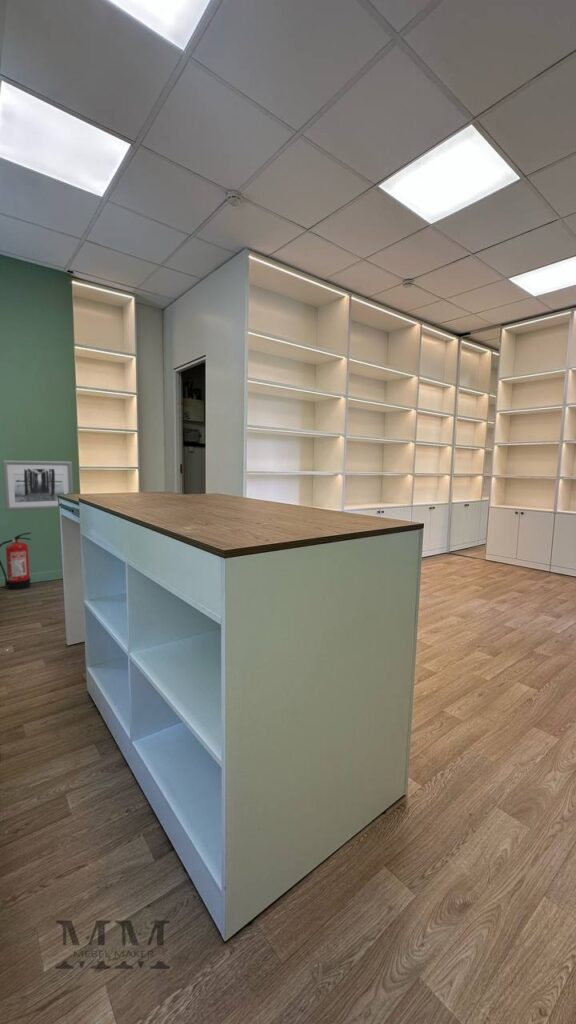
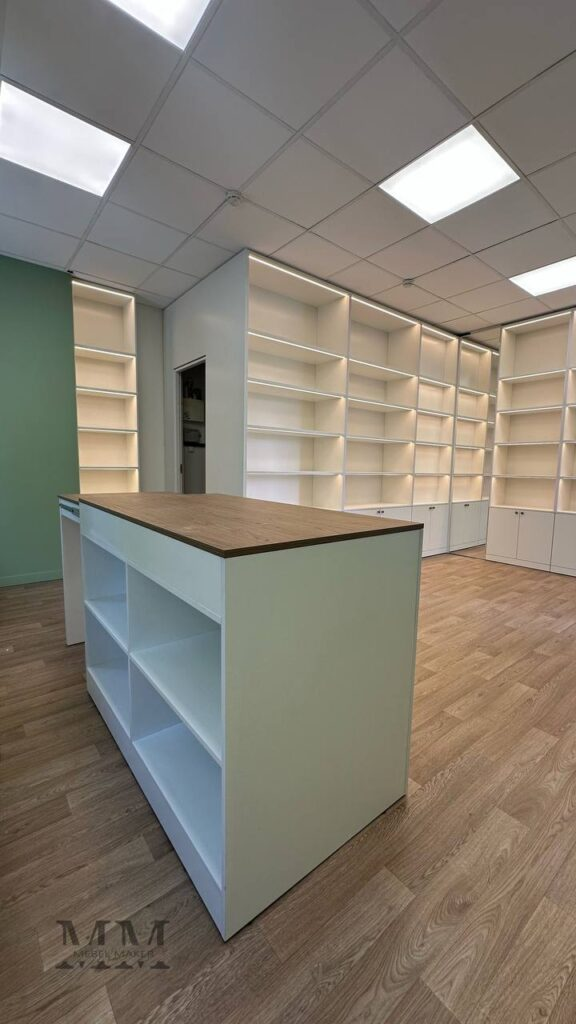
- fire extinguisher (15, 560)
- wall art (39, 485)
